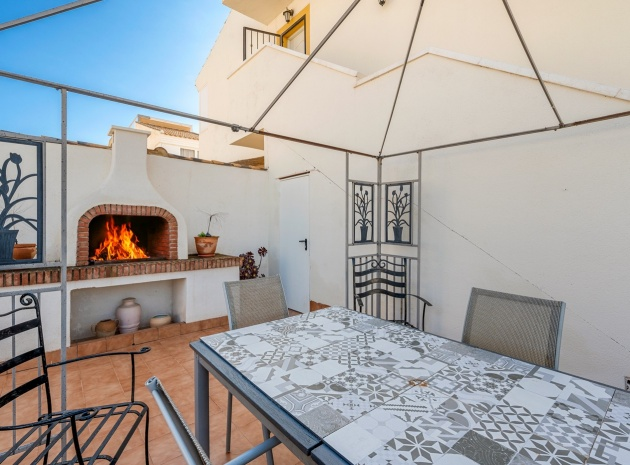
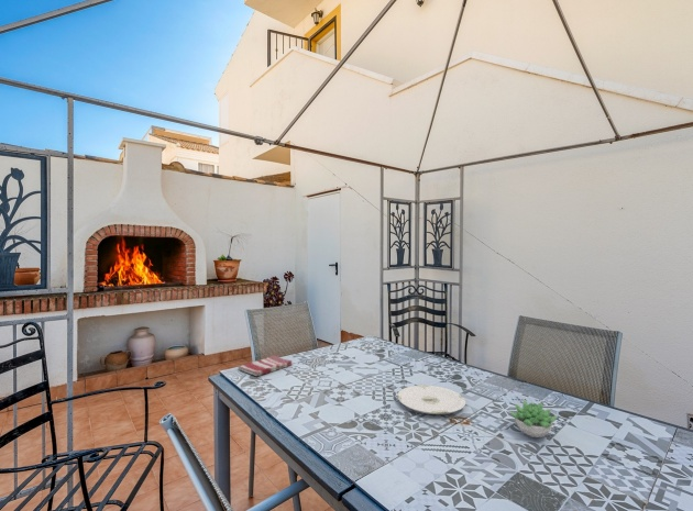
+ plate (430, 400)
+ succulent plant (532, 420)
+ dish towel (265, 364)
